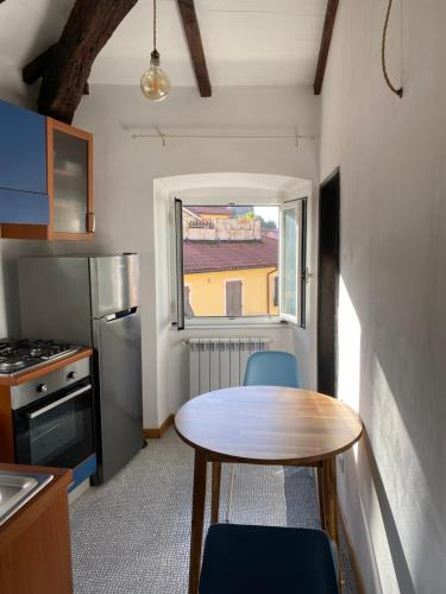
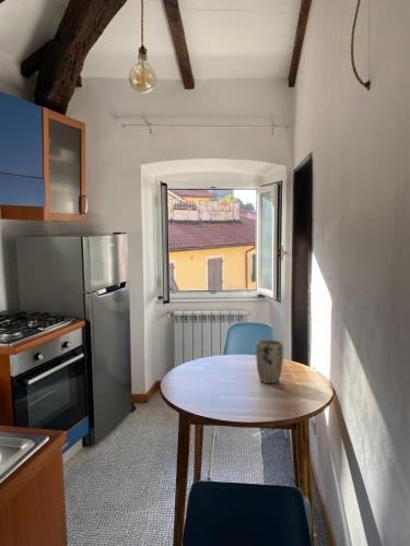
+ plant pot (269, 361)
